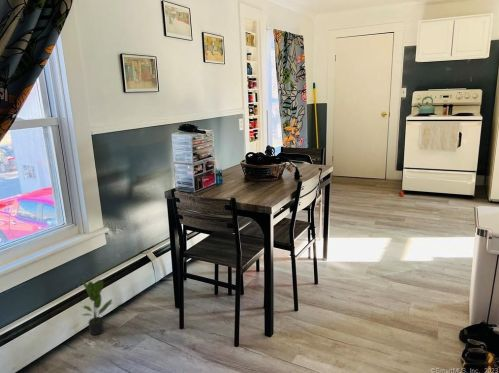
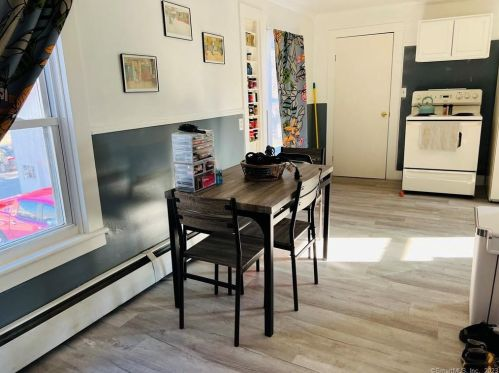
- potted plant (97, 303)
